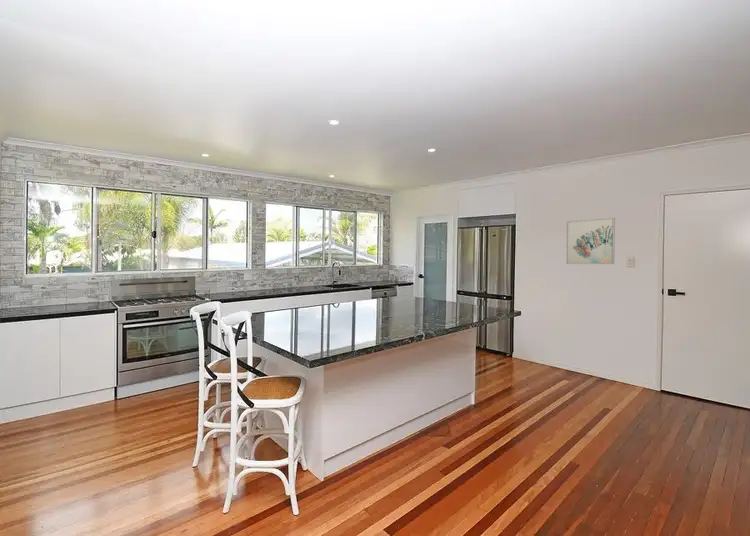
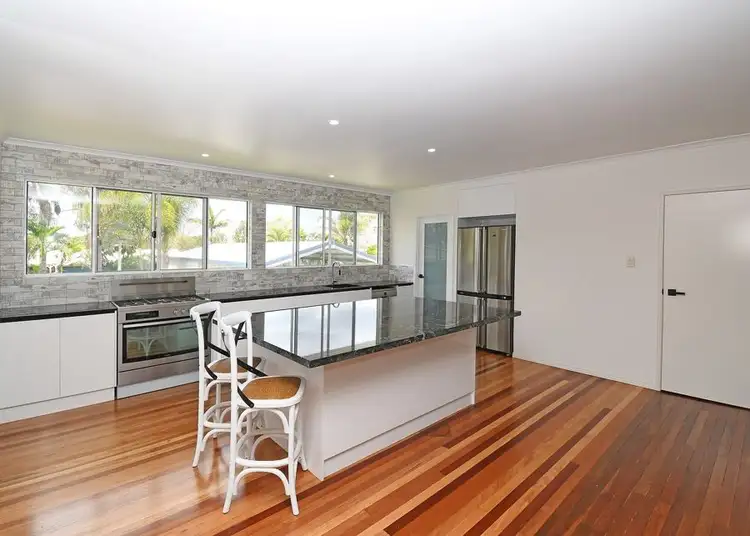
- wall art (589, 241)
